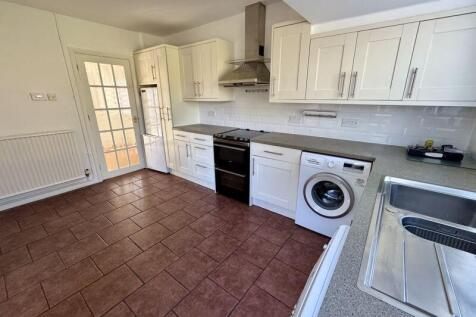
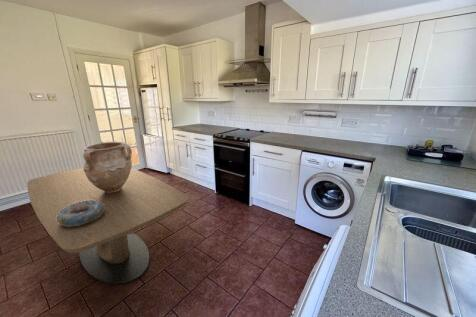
+ dining table (107, 220)
+ vase (111, 167)
+ decorative bowl (81, 211)
